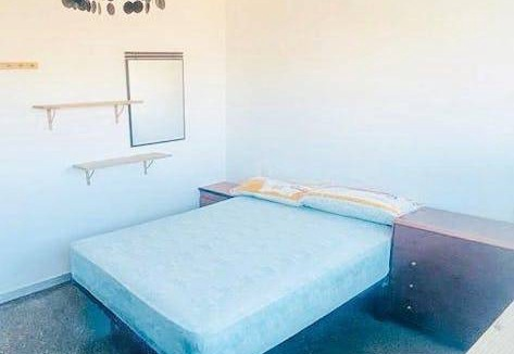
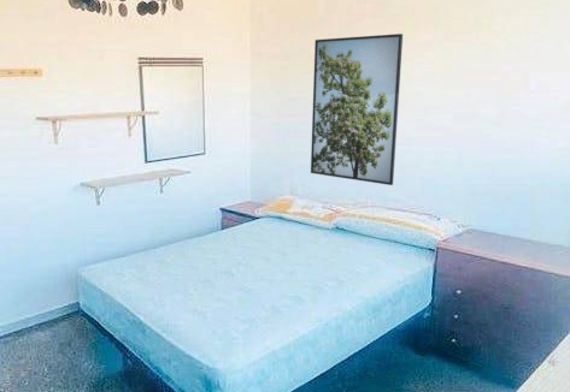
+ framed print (352, 109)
